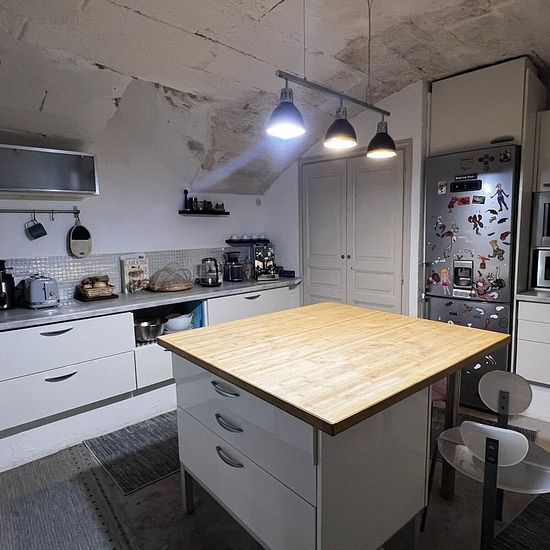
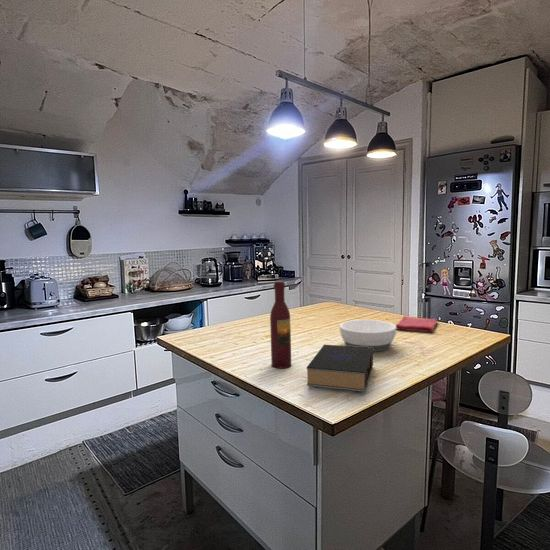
+ dish towel (416, 323)
+ wine bottle (280, 323)
+ book (342, 366)
+ bowl (367, 335)
